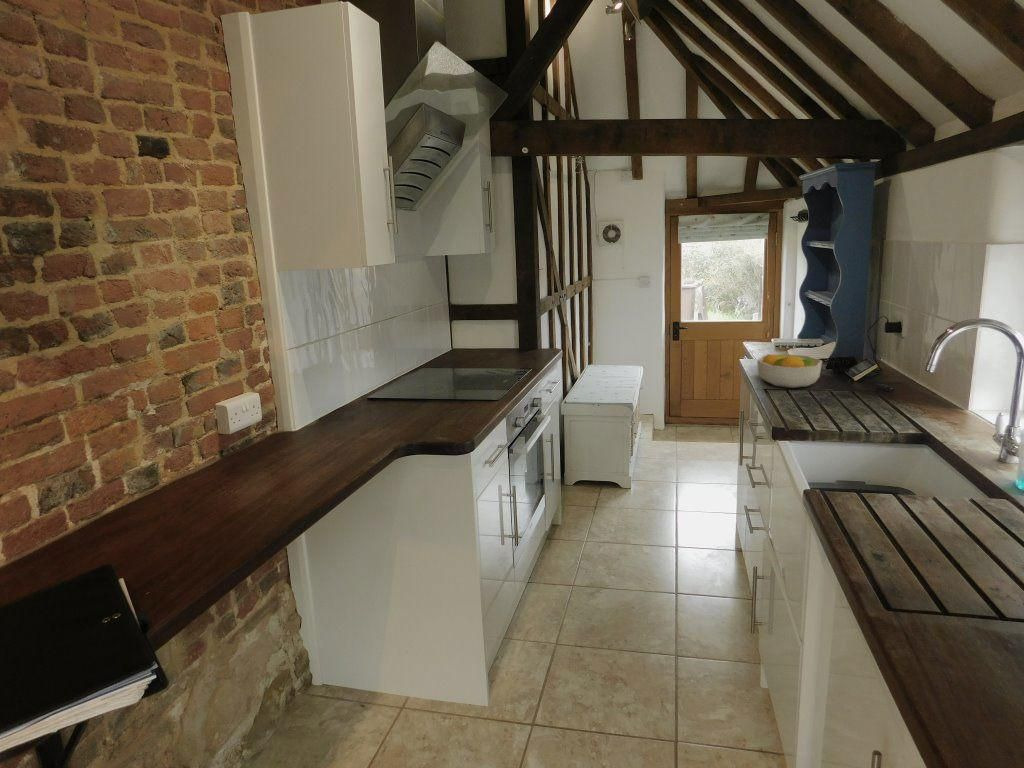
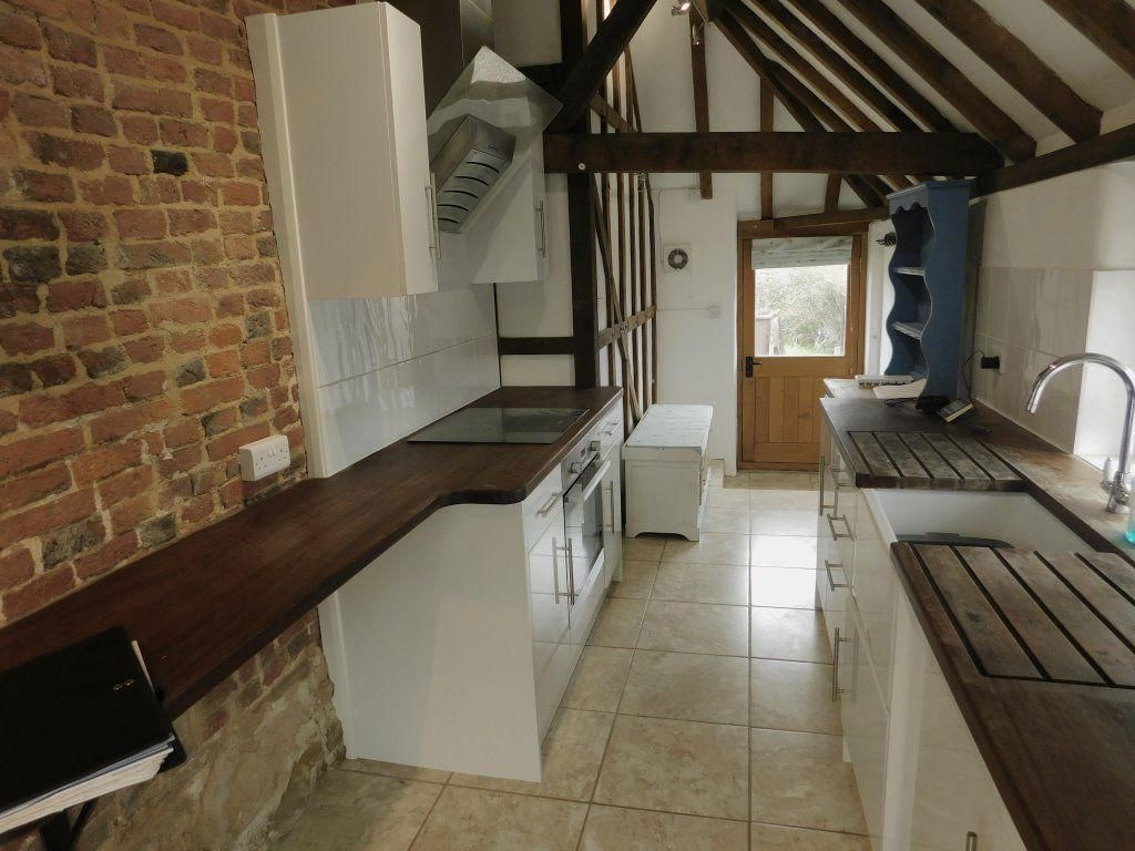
- fruit bowl (789, 366)
